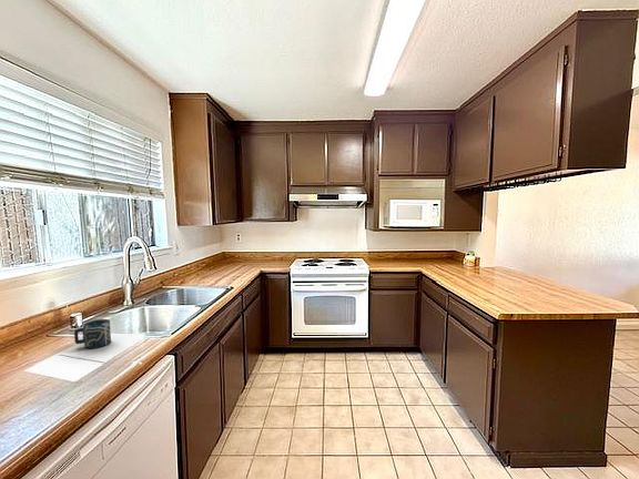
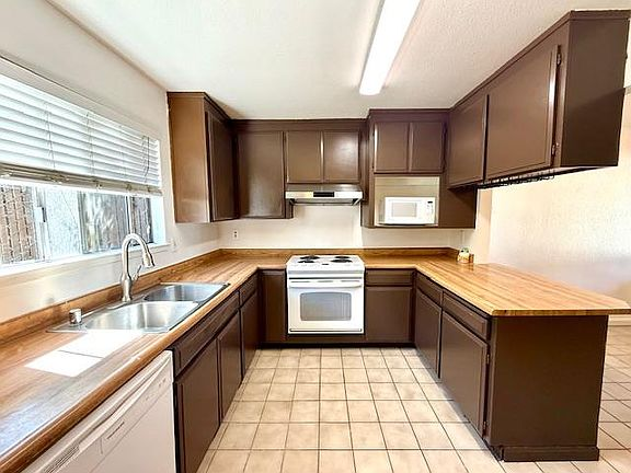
- cup (92, 334)
